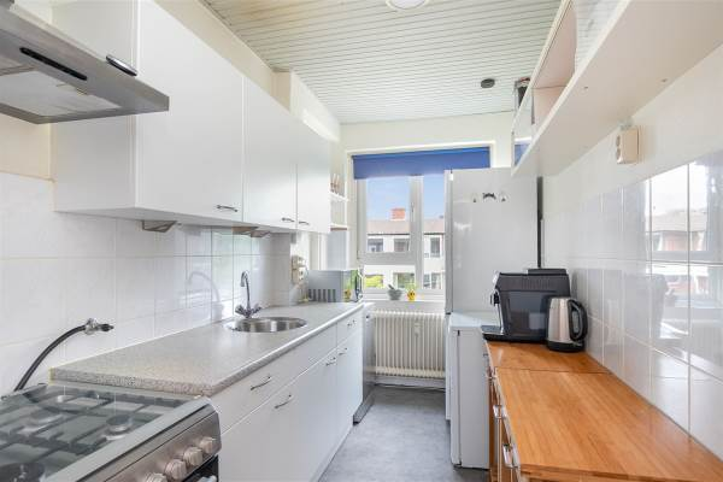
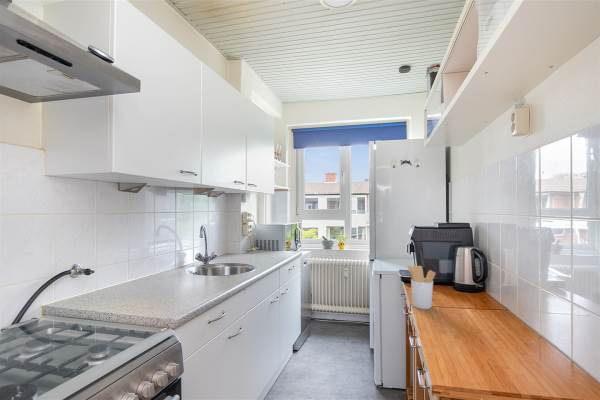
+ utensil holder (419, 285)
